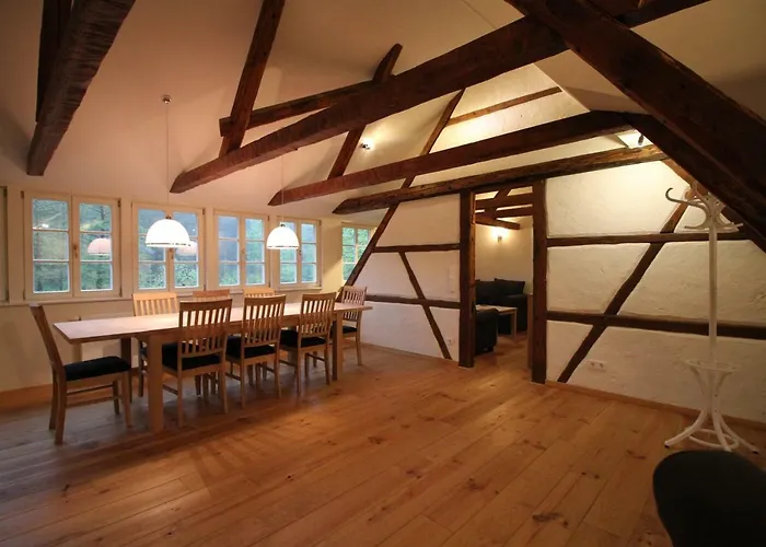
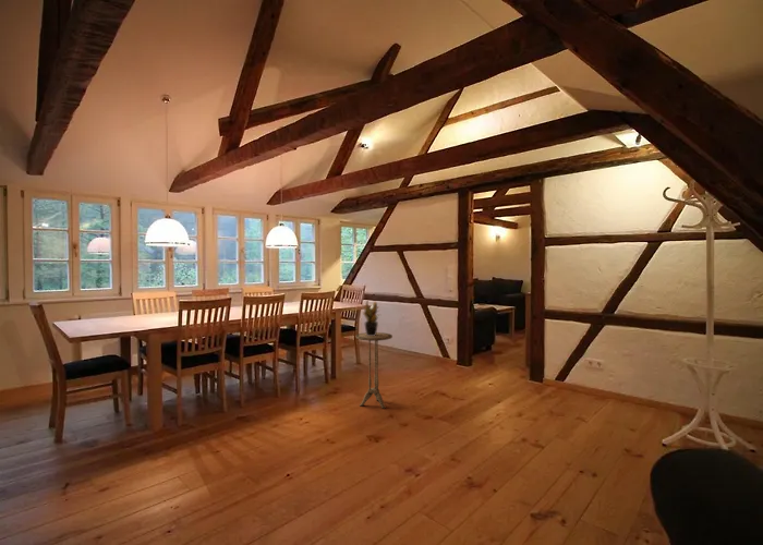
+ side table (375, 370)
+ potted plant (372, 316)
